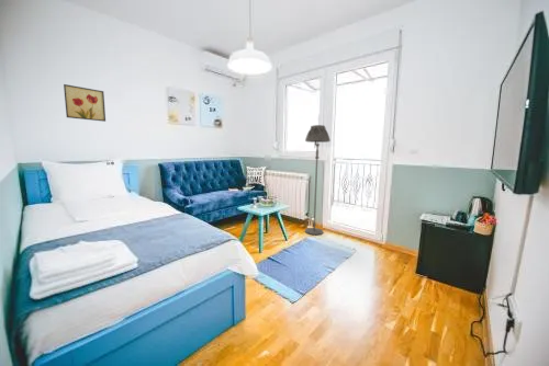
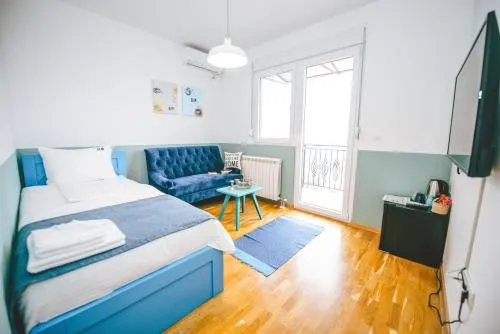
- floor lamp (315, 180)
- wall art (86, 103)
